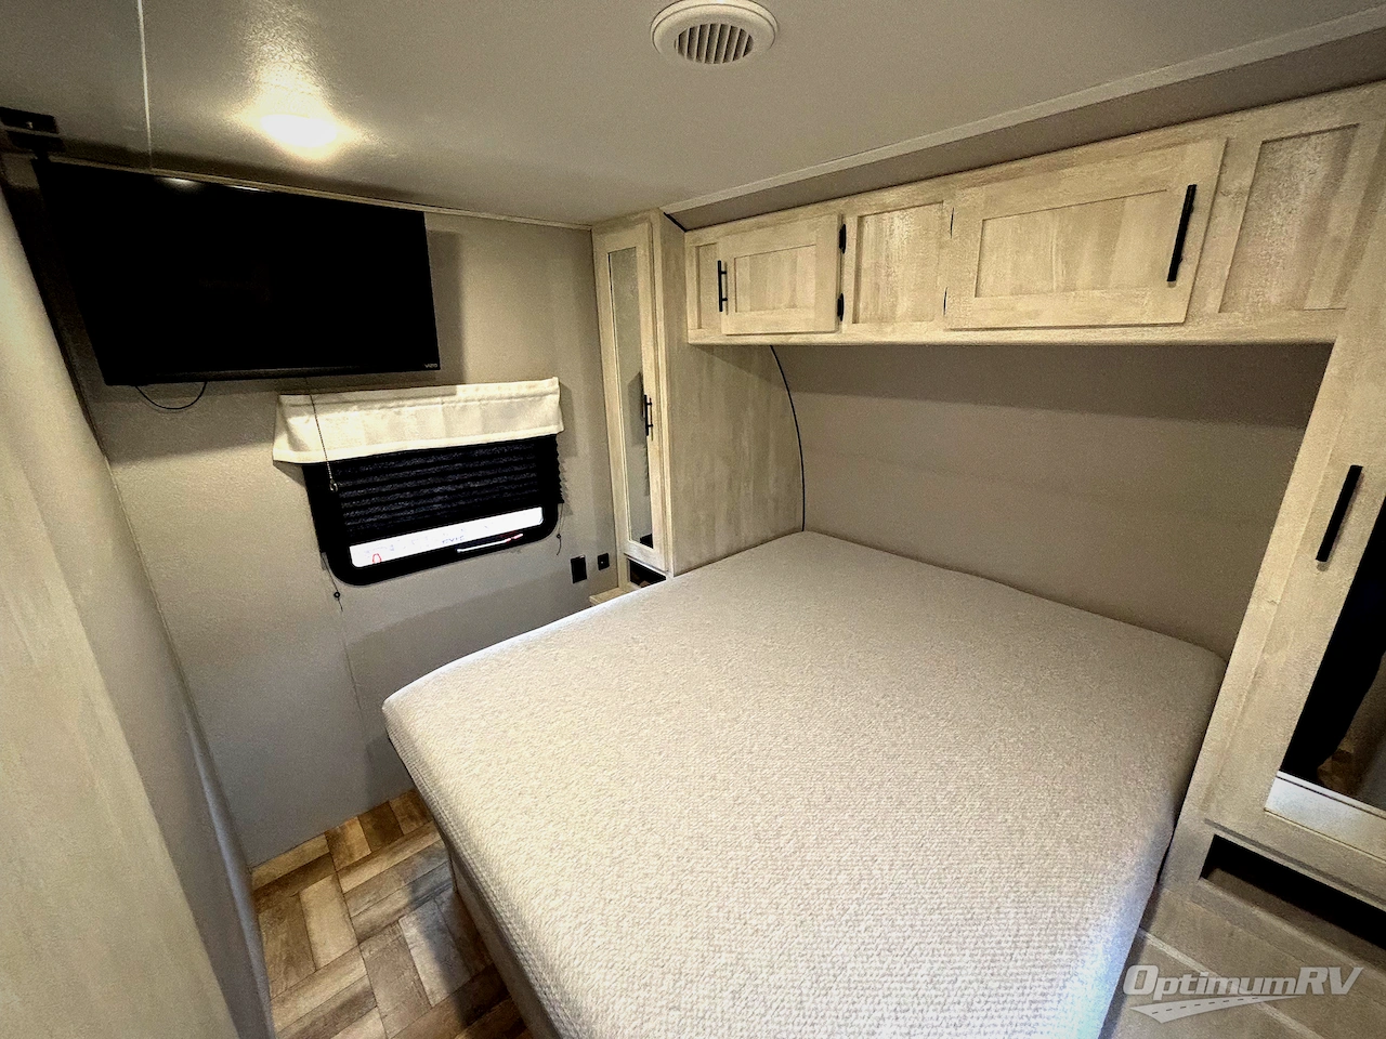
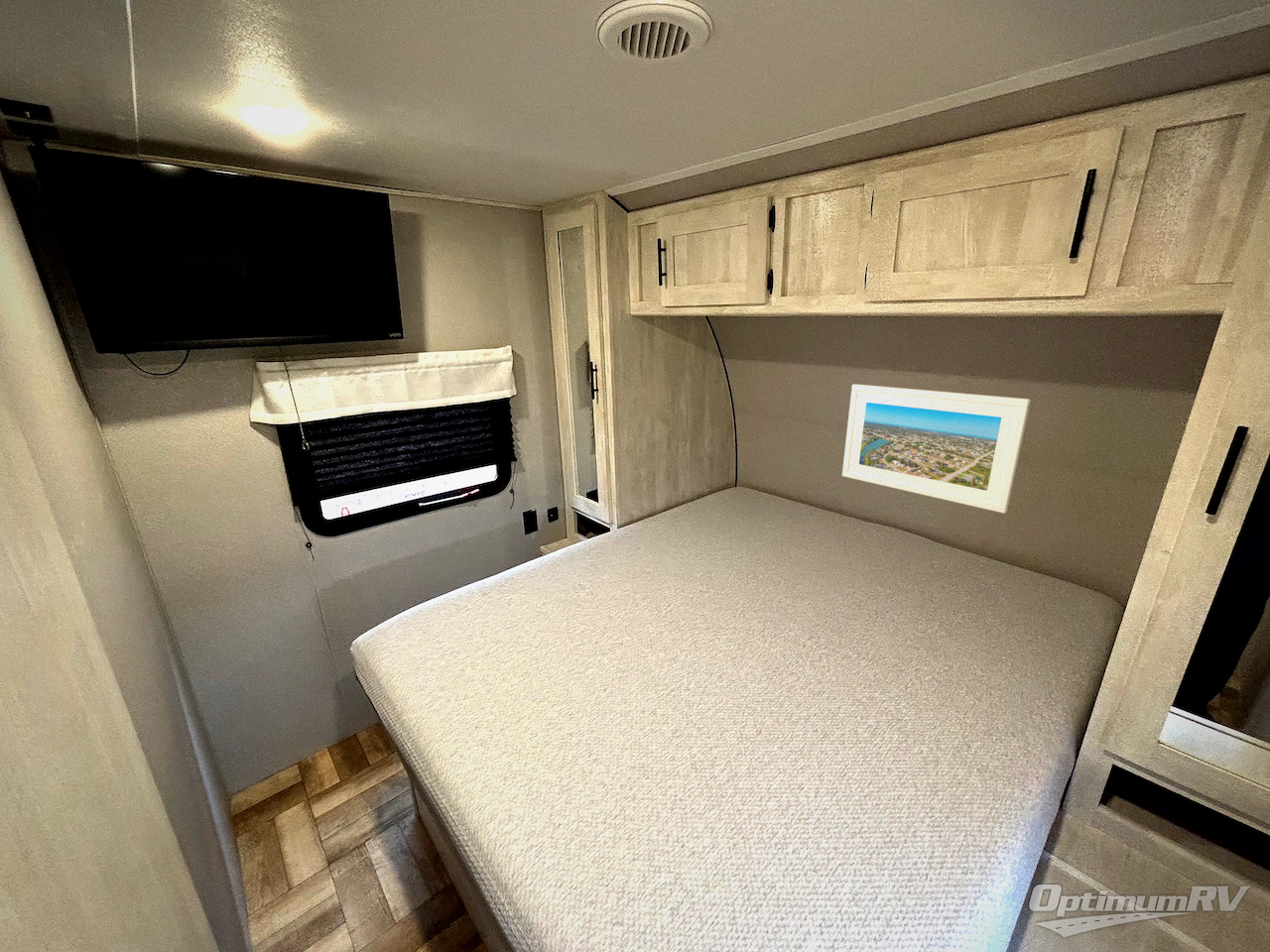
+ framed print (923, 442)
